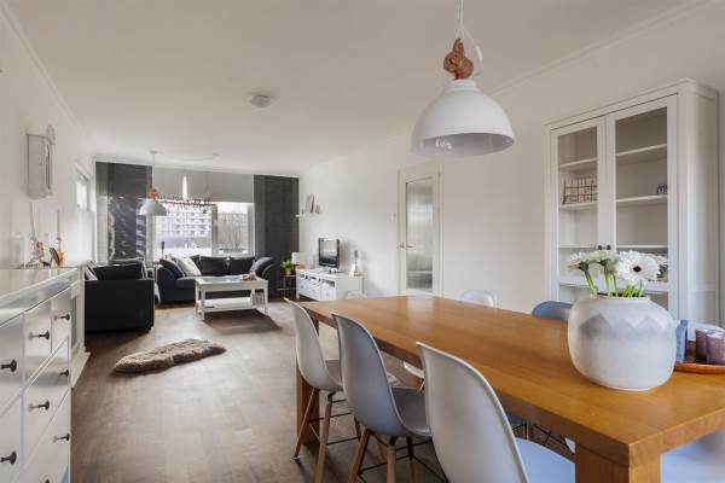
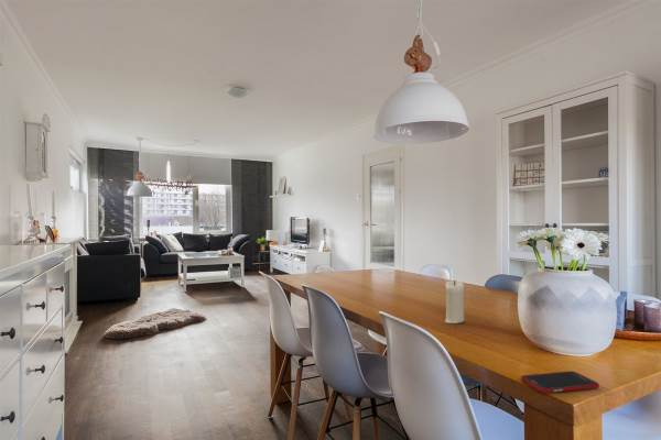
+ cell phone (559, 382)
+ candle (454, 300)
